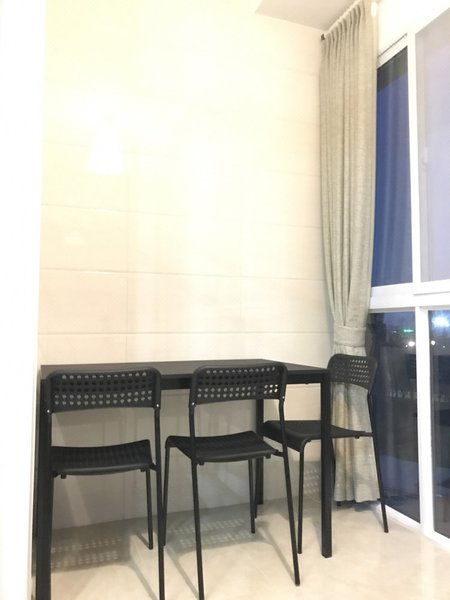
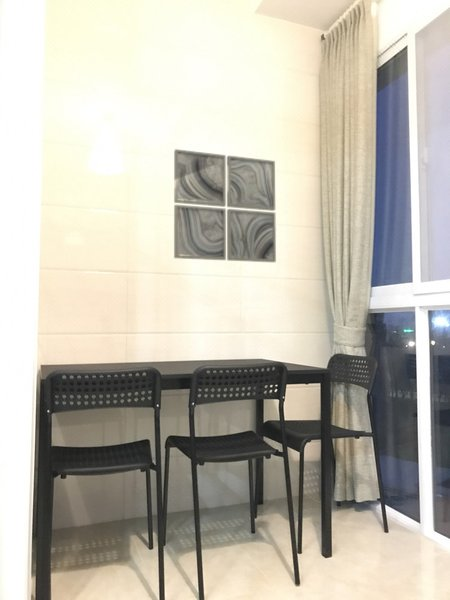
+ wall art (227, 206)
